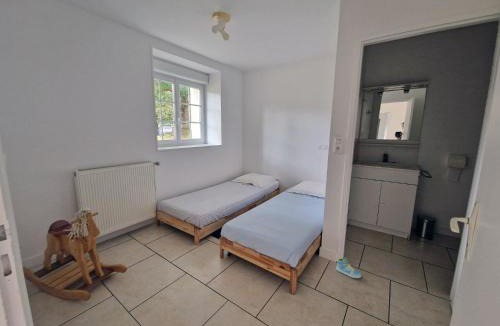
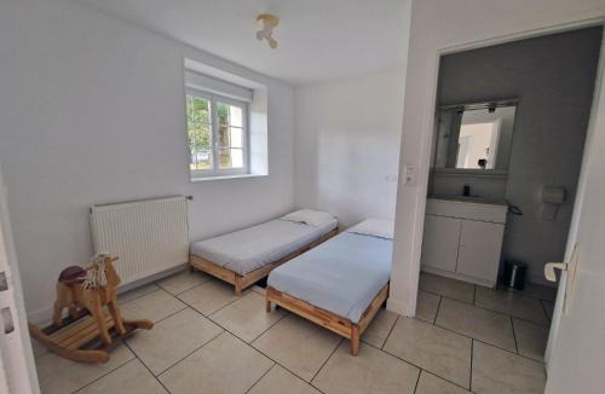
- sneaker (348, 266)
